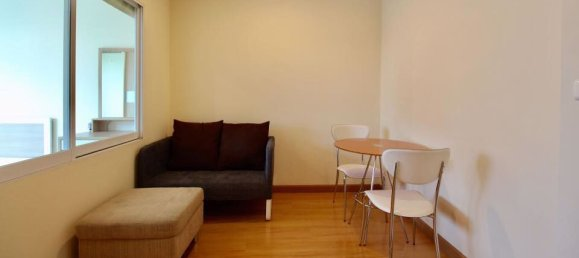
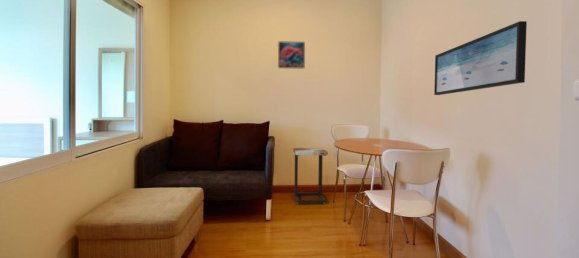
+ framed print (291, 55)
+ side table (318, 177)
+ wall art (470, 66)
